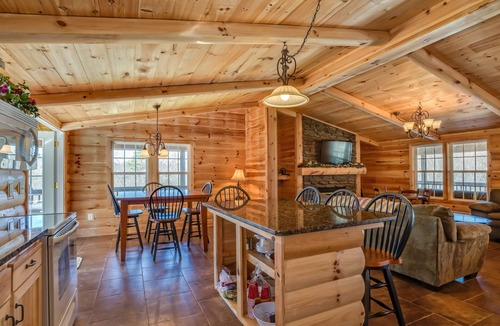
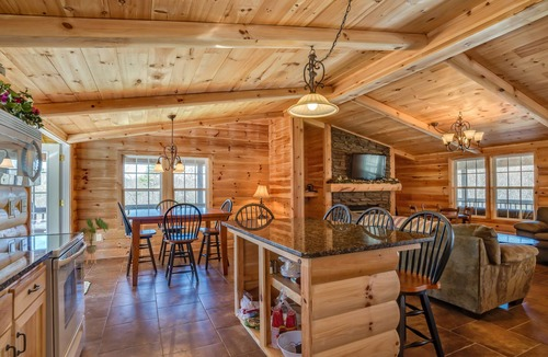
+ house plant (92, 240)
